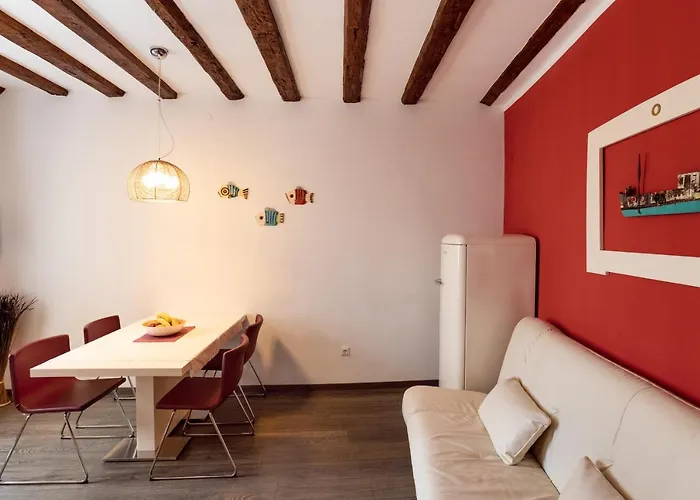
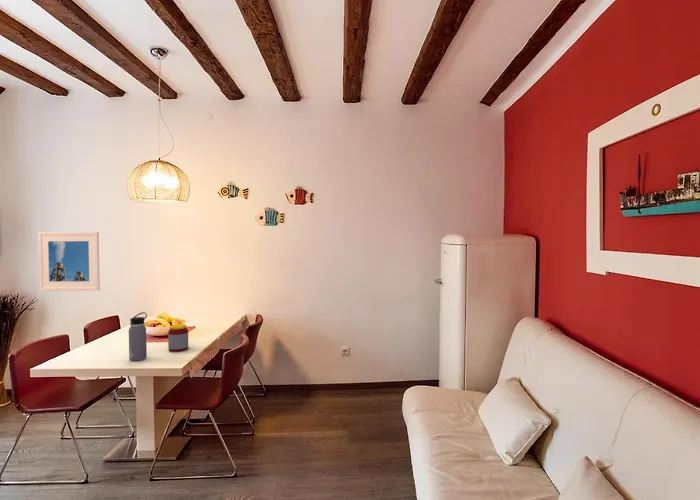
+ jar (178, 337)
+ water bottle (138, 335)
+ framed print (69, 261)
